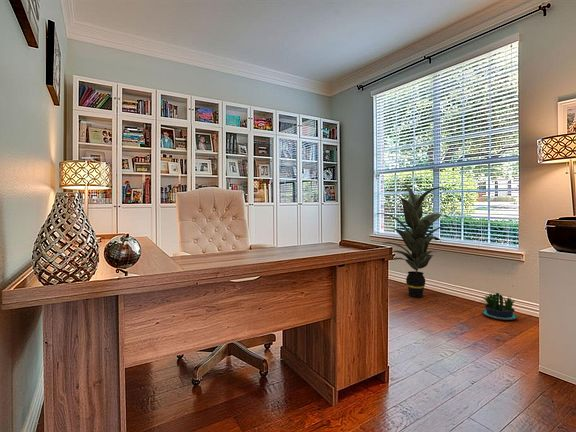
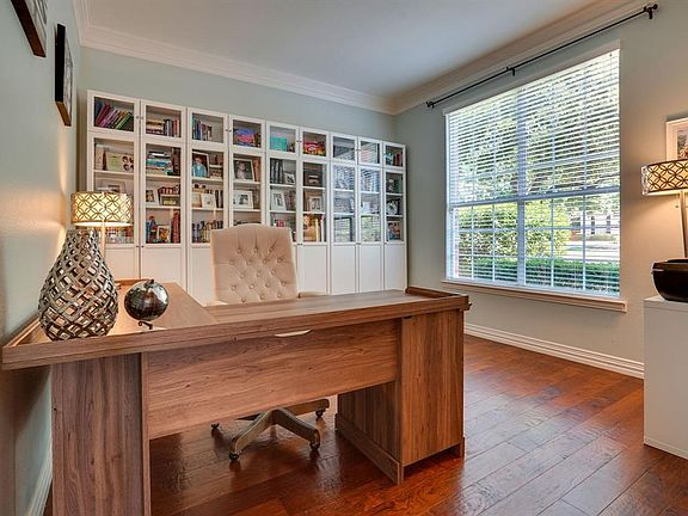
- indoor plant (413, 238)
- potted plant (496, 304)
